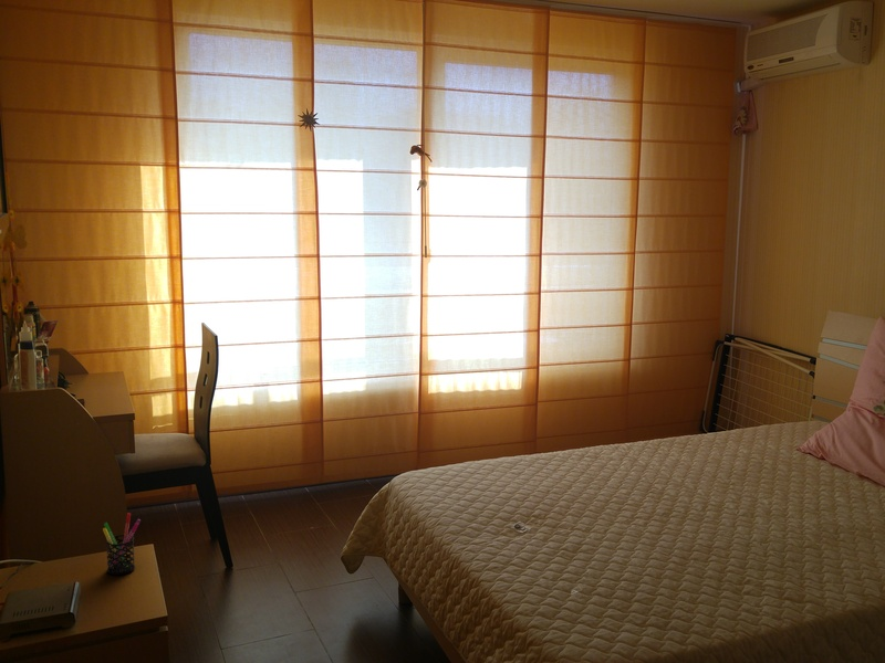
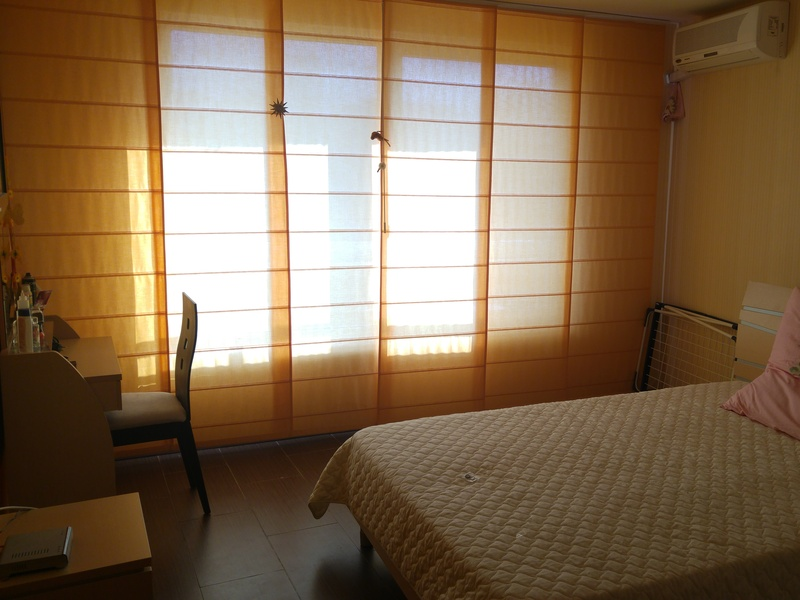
- pen holder (118, 541)
